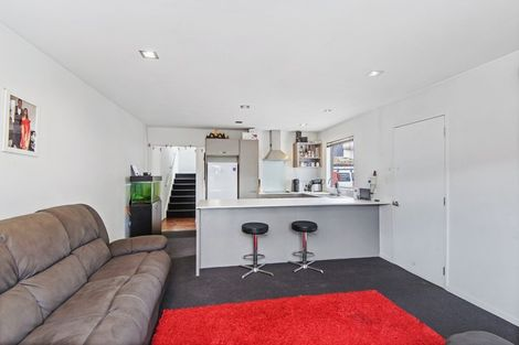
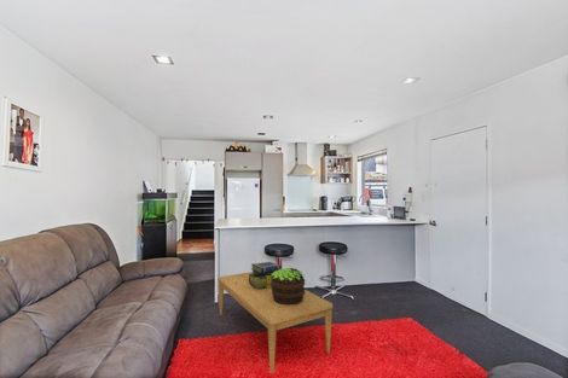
+ potted plant (288, 283)
+ stack of books (265, 274)
+ coffee table (267, 310)
